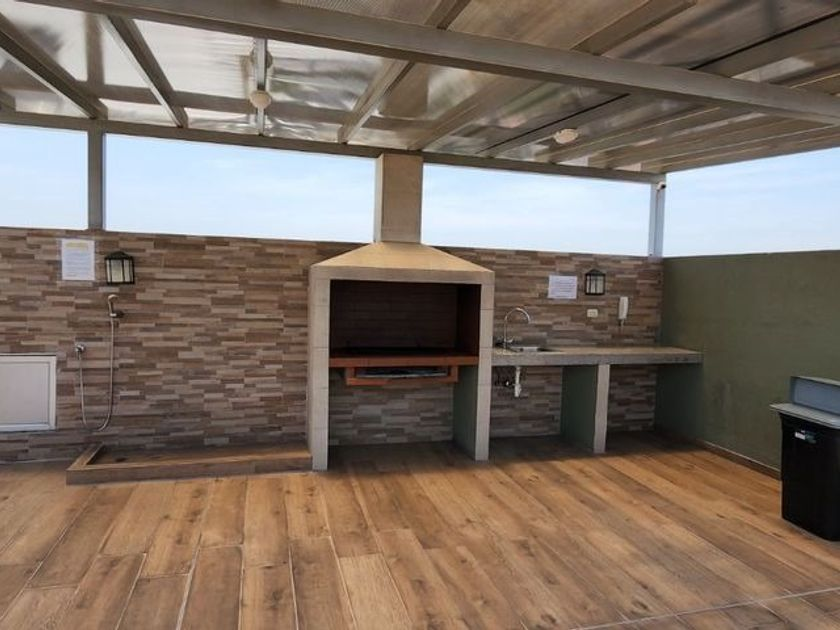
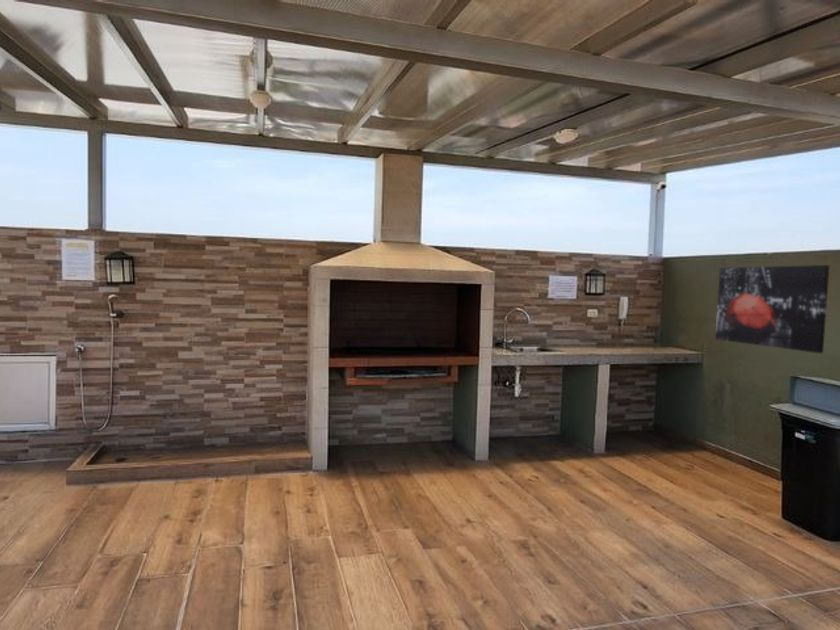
+ wall art (766, 306)
